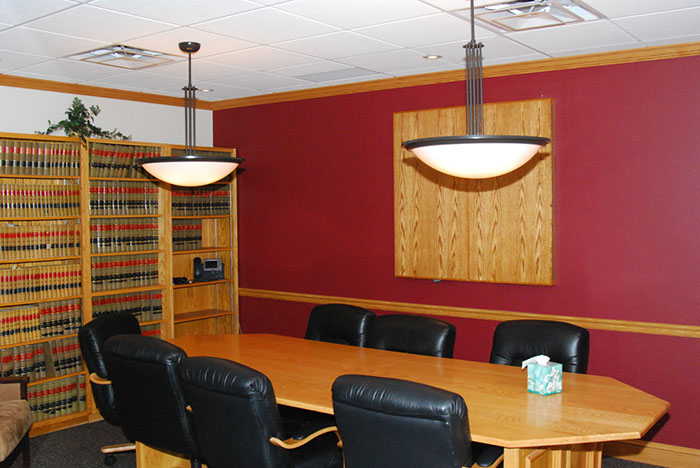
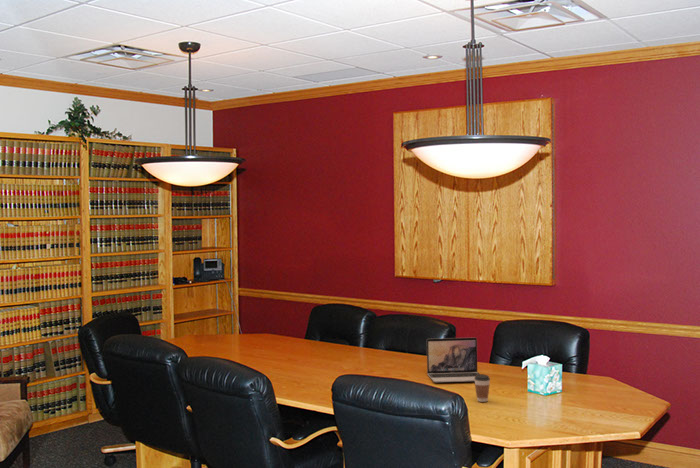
+ coffee cup (482, 388)
+ laptop (456, 359)
